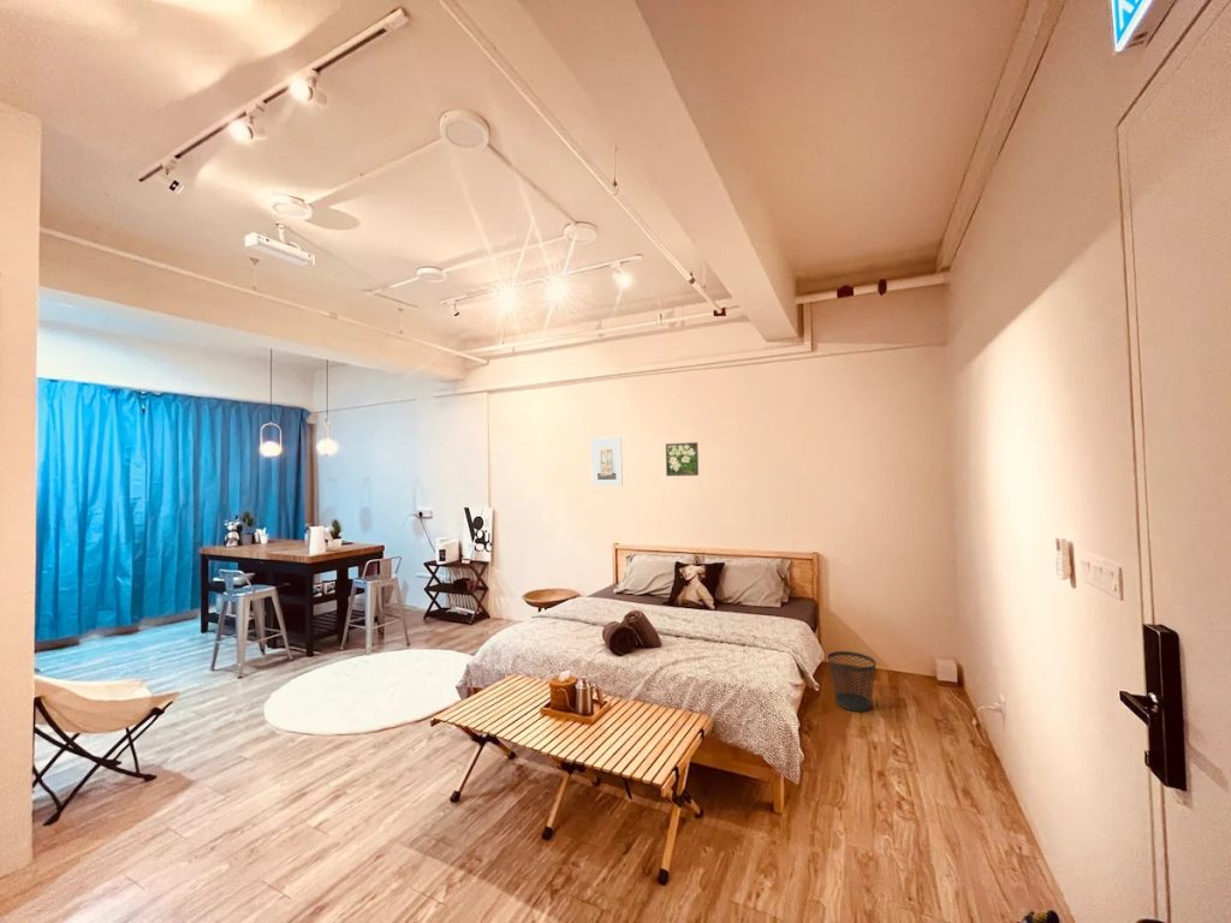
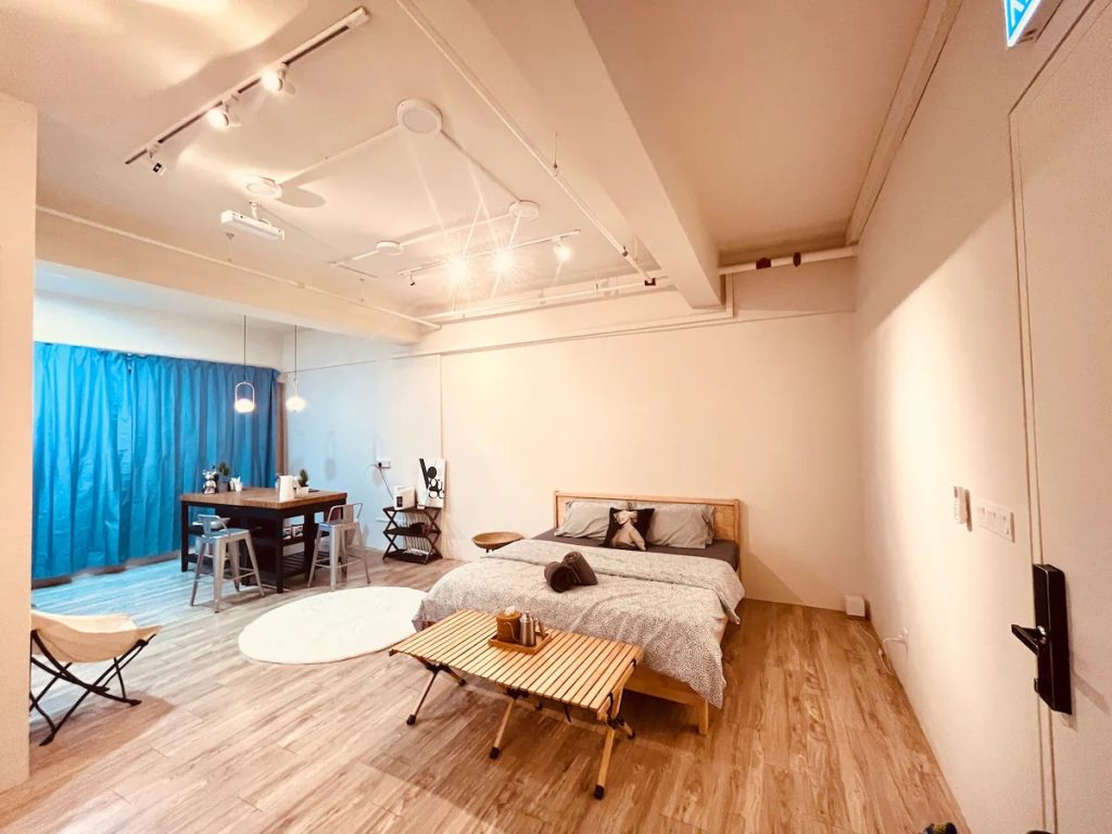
- wastebasket (851, 681)
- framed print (682, 459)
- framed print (606, 462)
